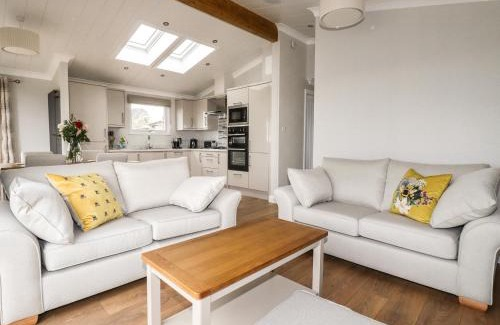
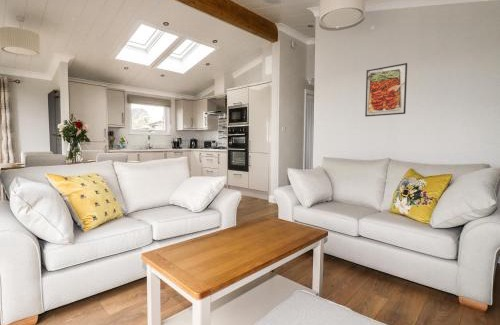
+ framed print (385, 91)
